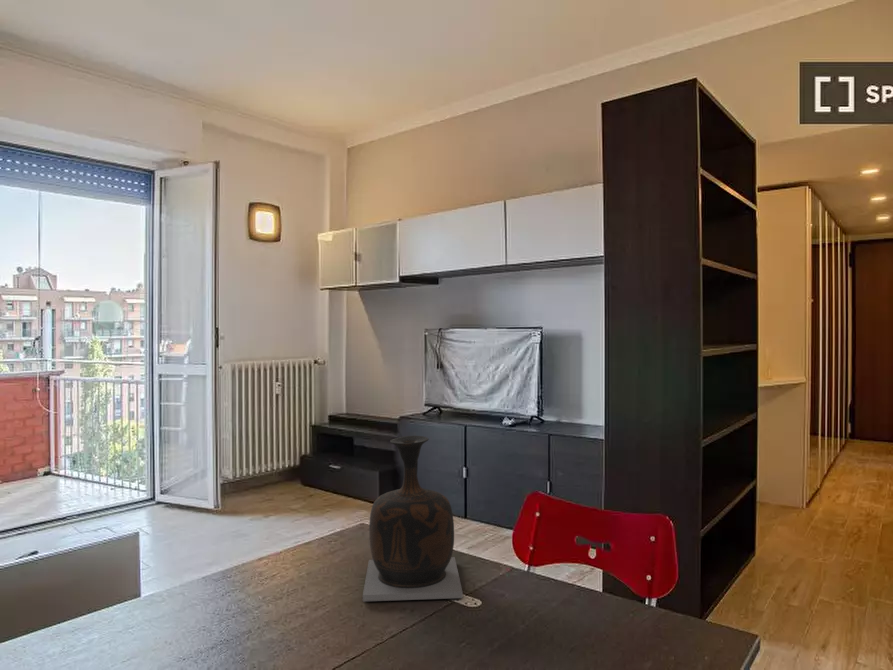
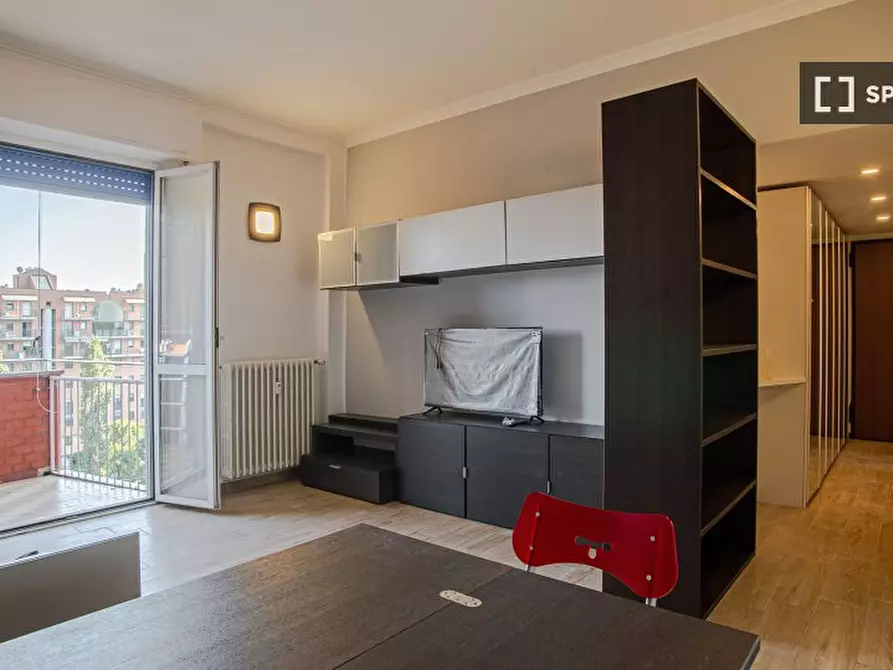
- vase (411, 509)
